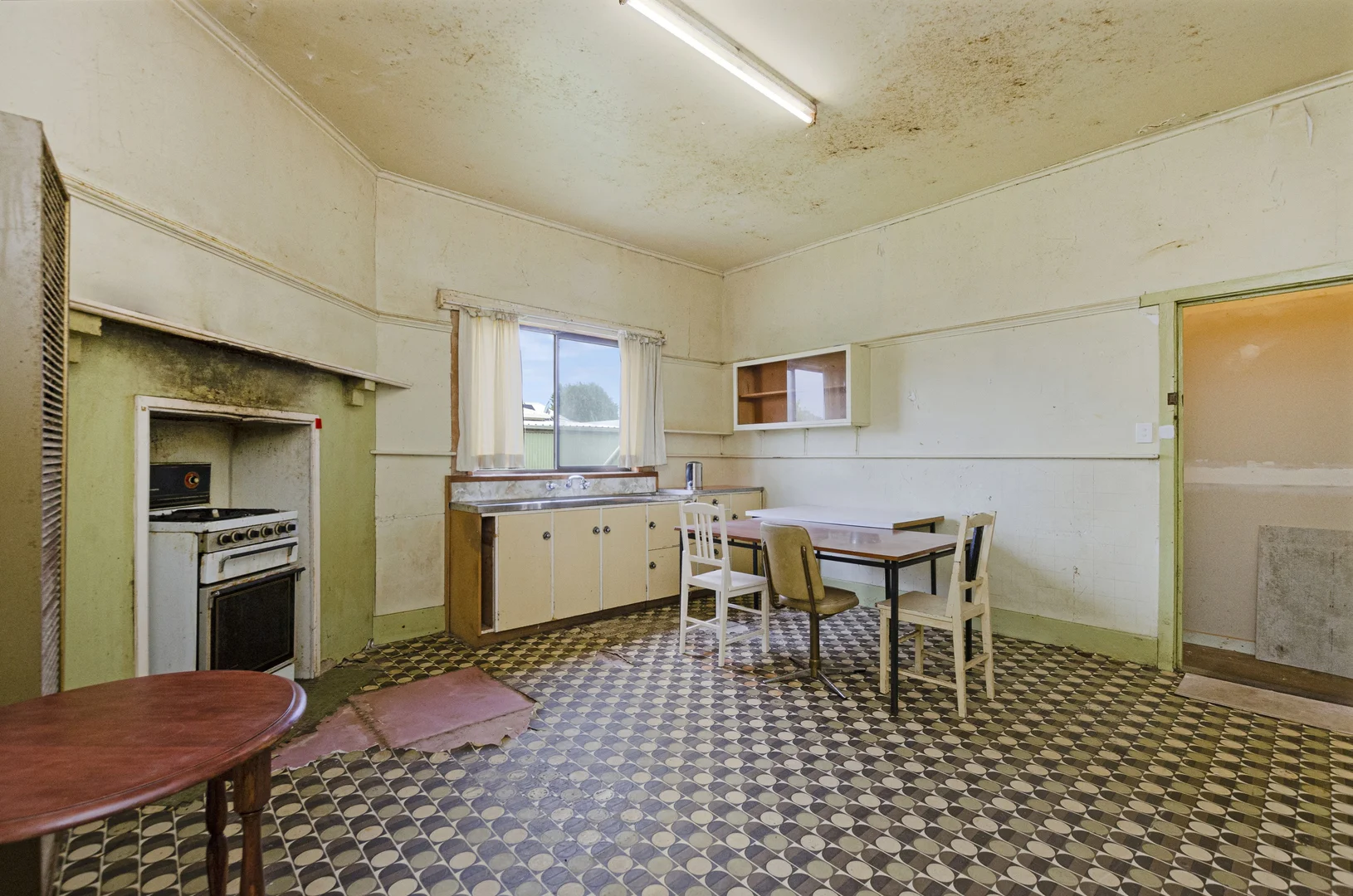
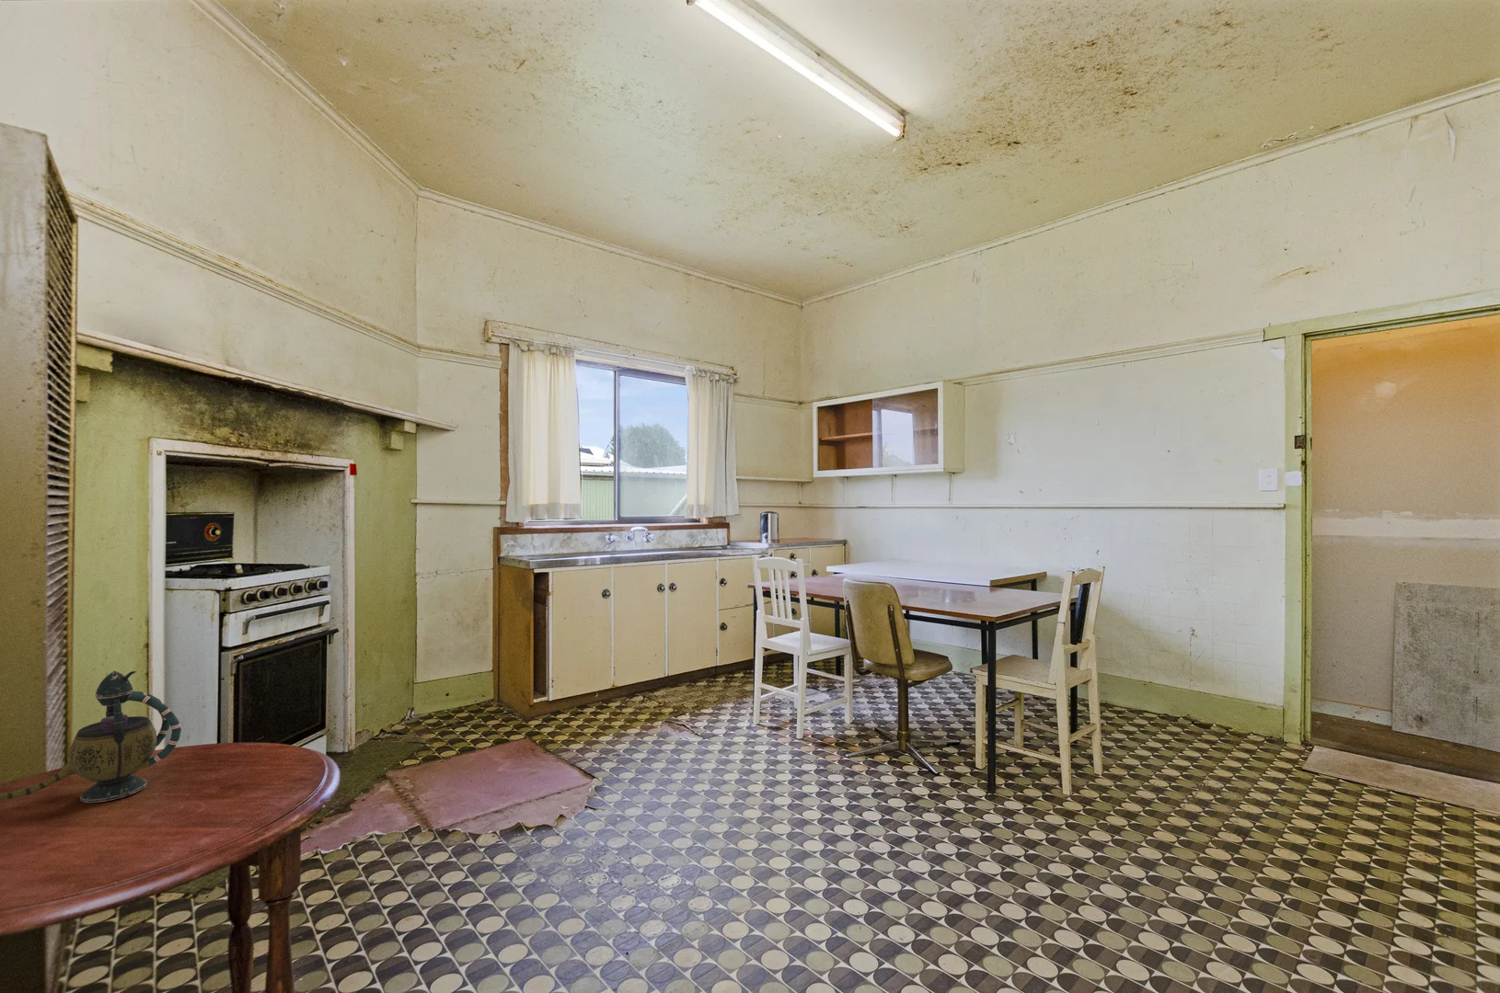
+ teapot (88, 737)
